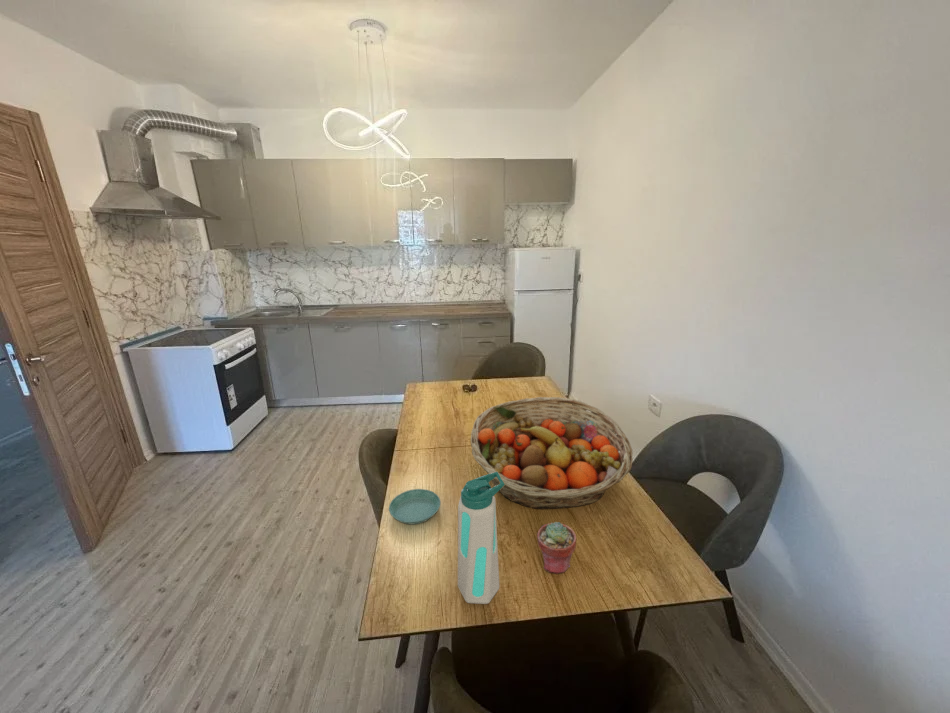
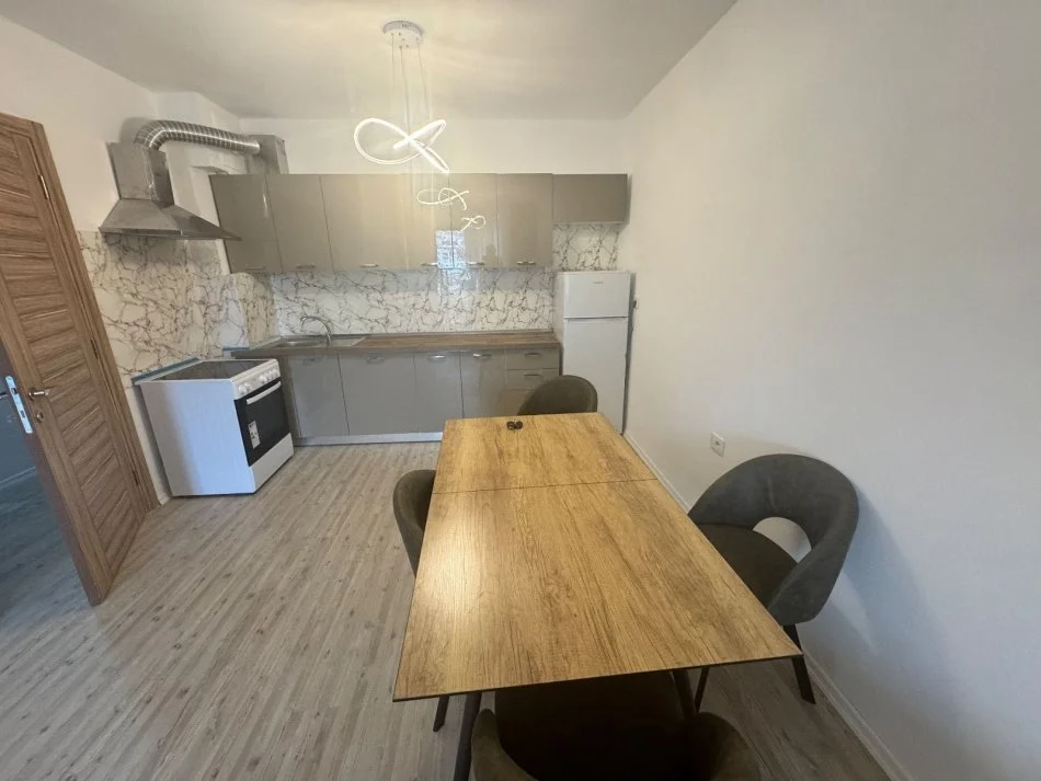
- potted succulent (556, 544)
- water bottle (480, 537)
- saucer (415, 508)
- fruit basket (548, 449)
